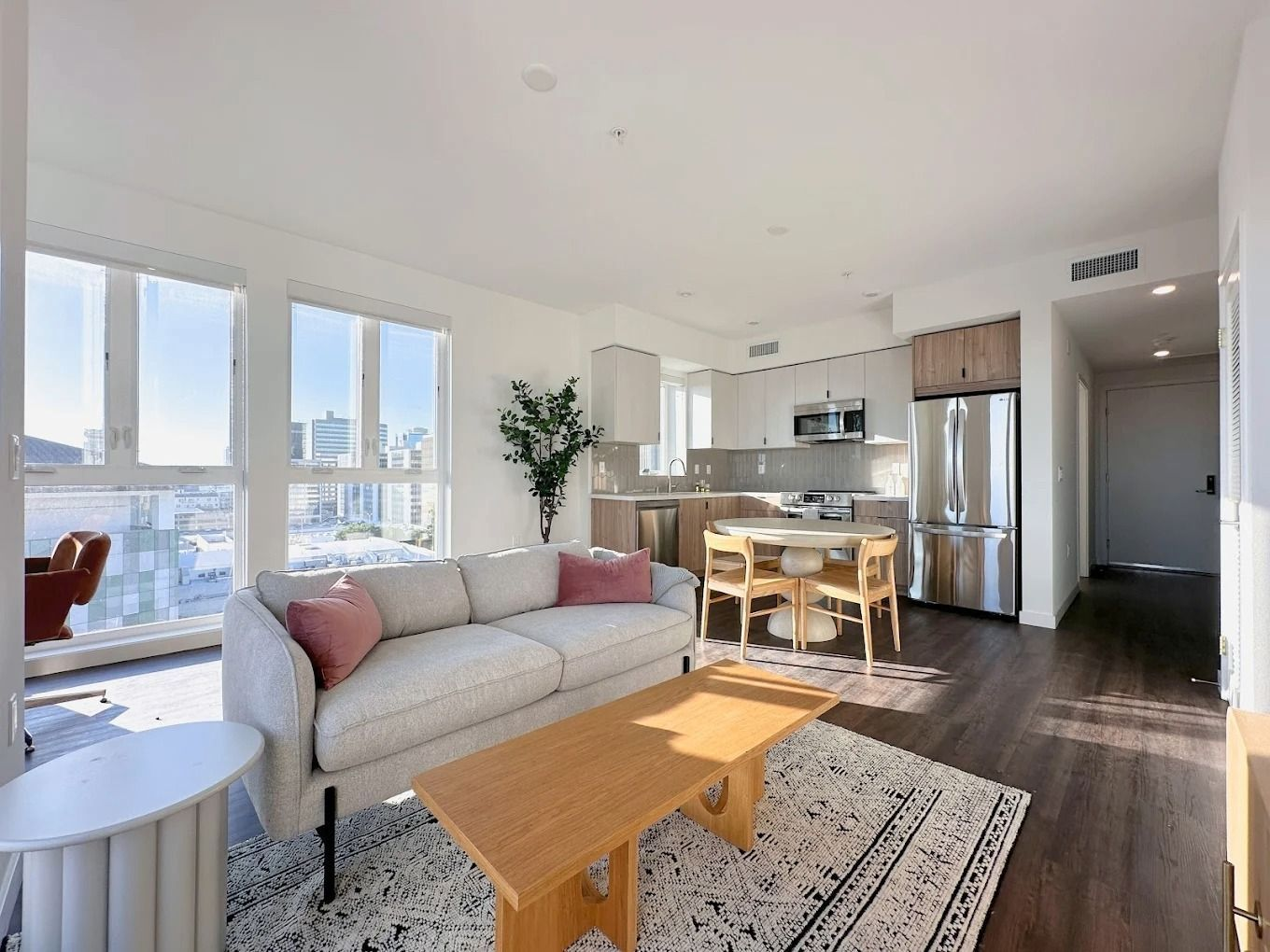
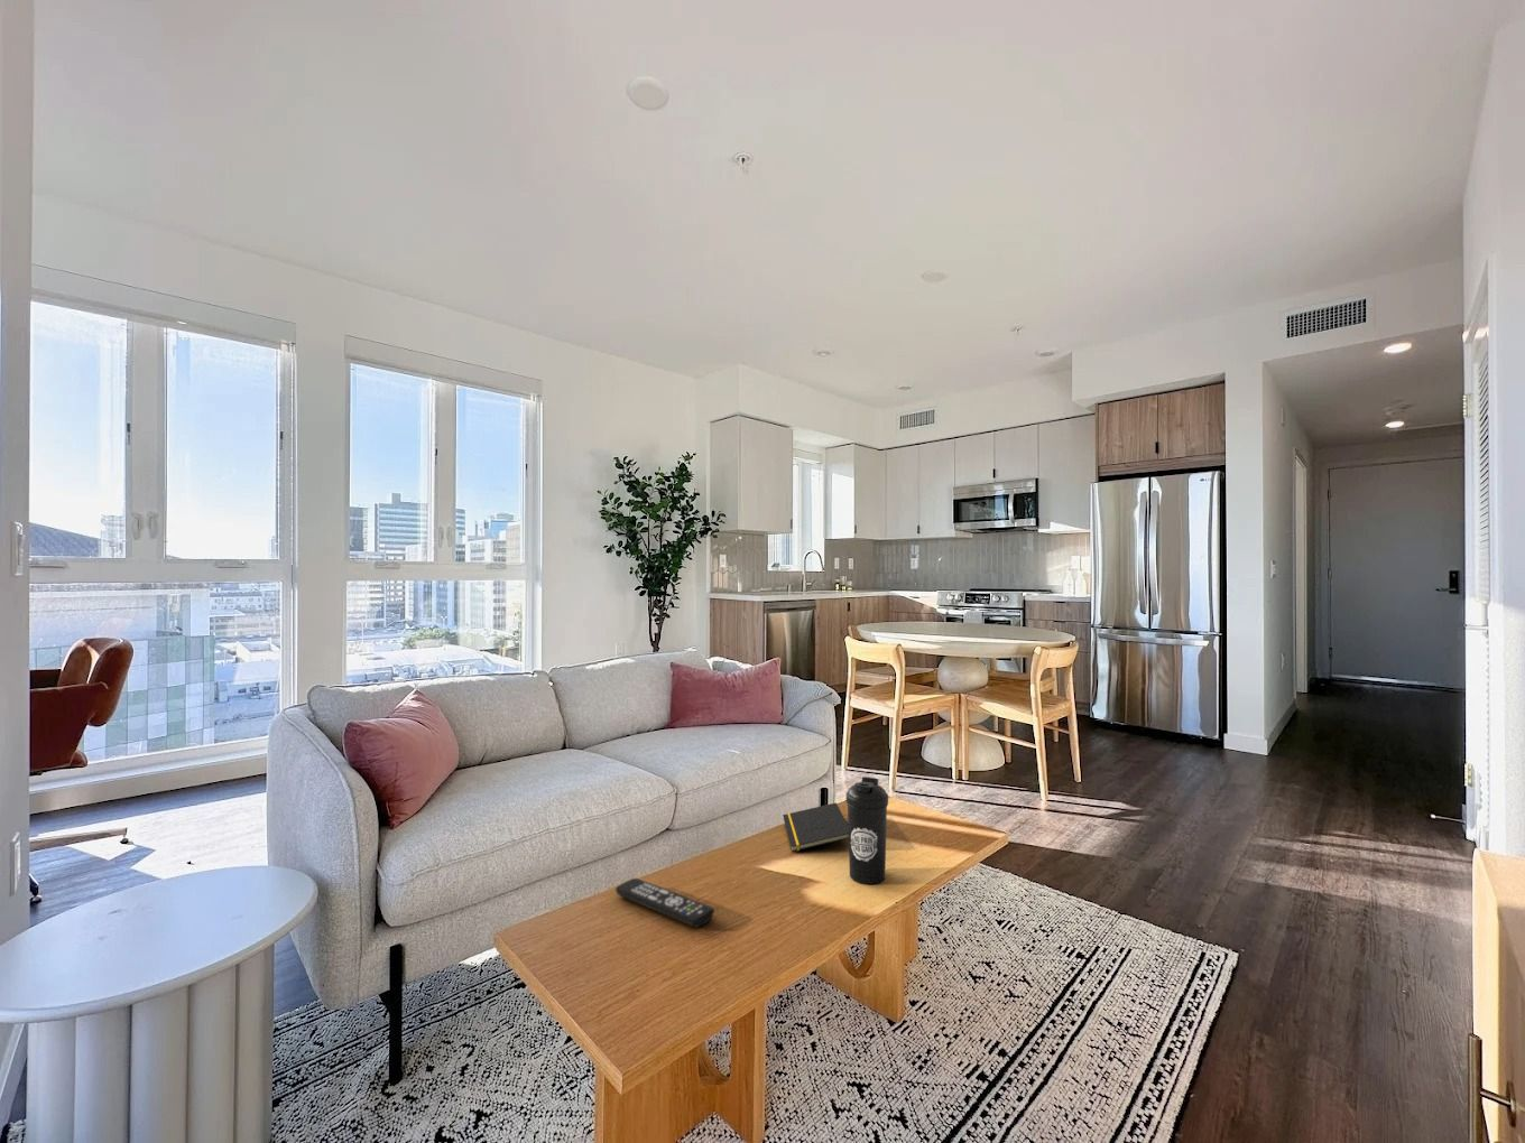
+ water bottle (867, 828)
+ notepad (815, 825)
+ remote control (663, 900)
